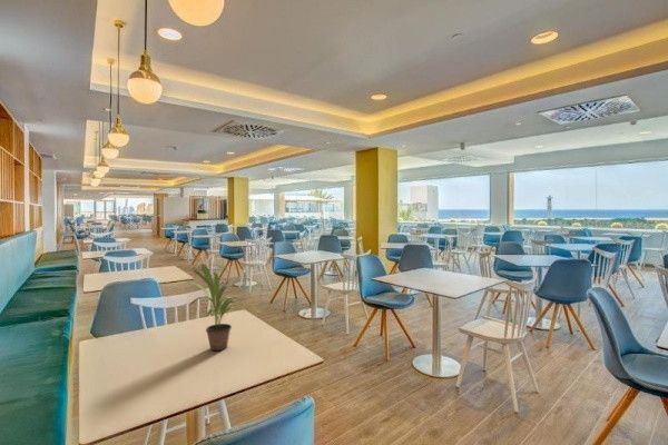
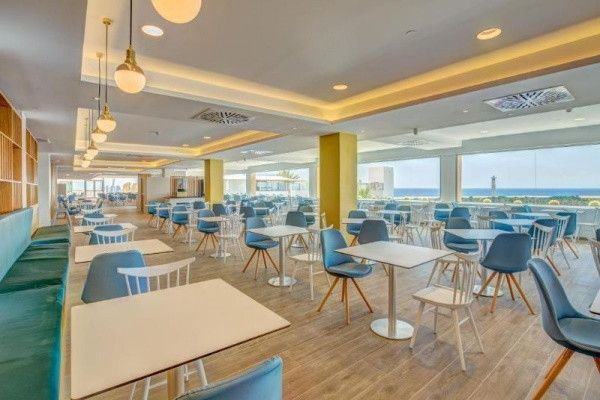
- potted plant (215, 306)
